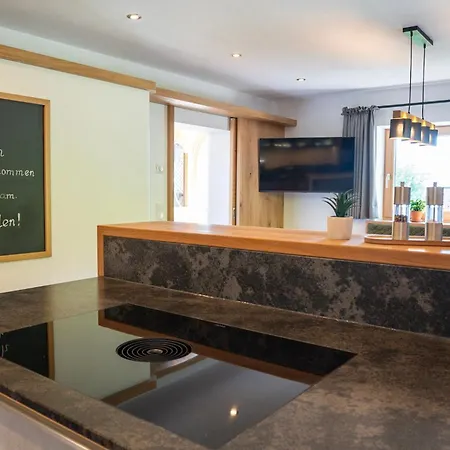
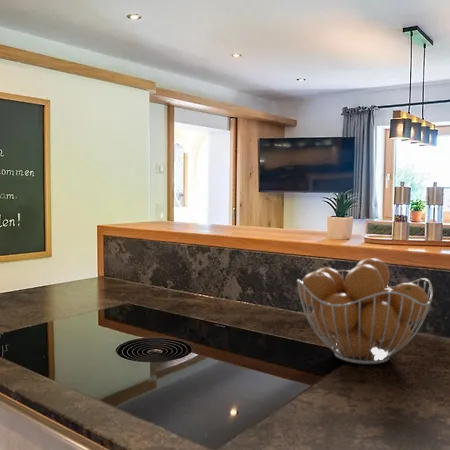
+ fruit basket (362, 308)
